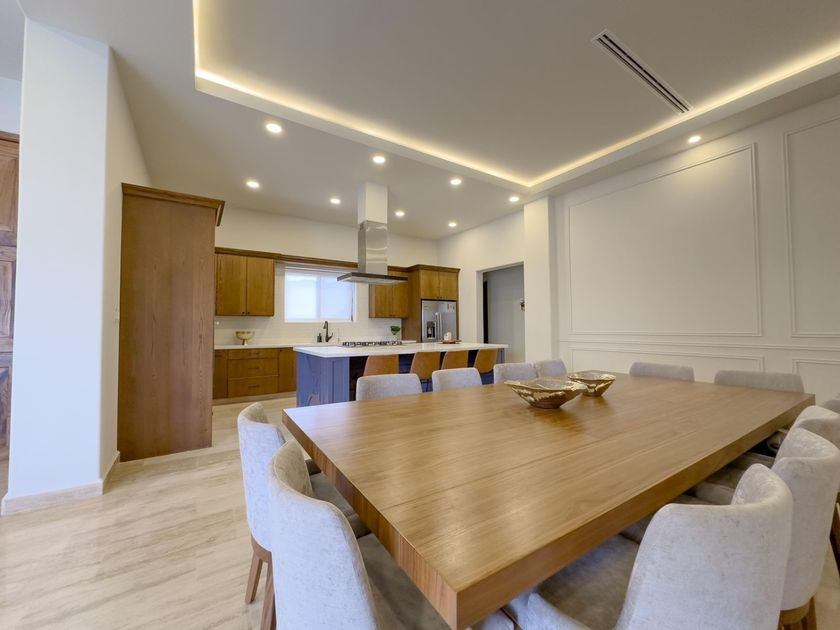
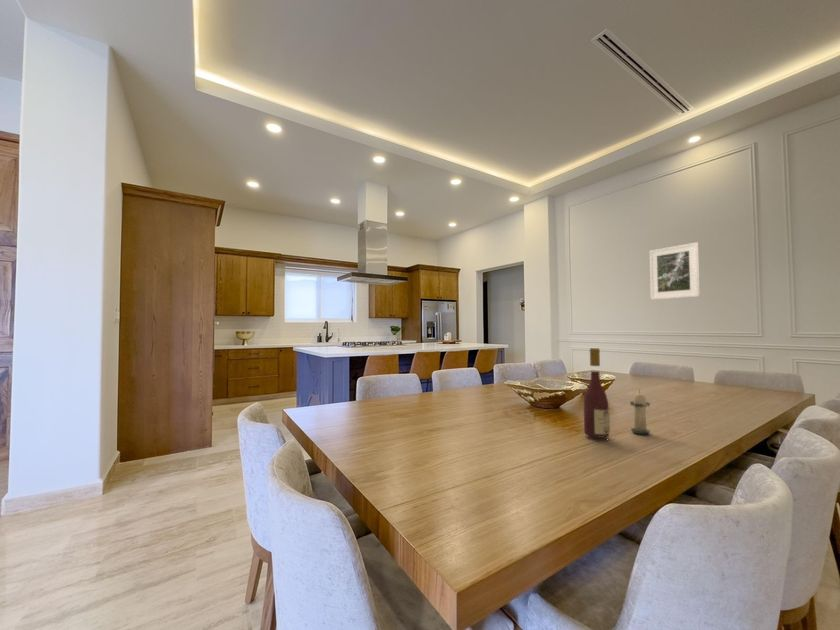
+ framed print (673, 272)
+ wine bottle (595, 392)
+ candle (639, 411)
